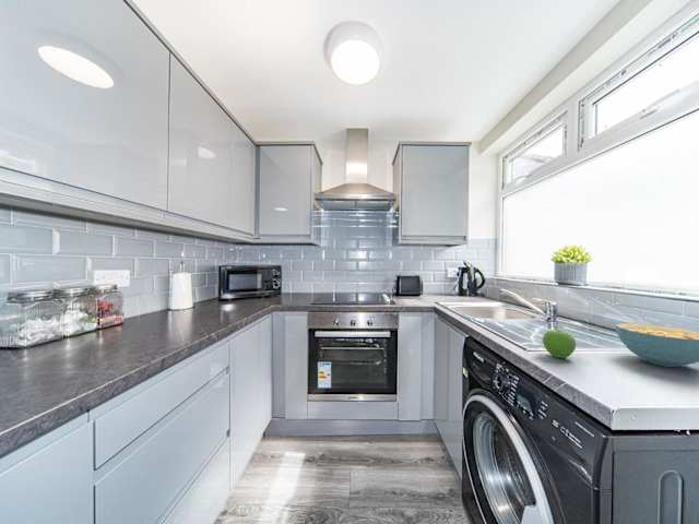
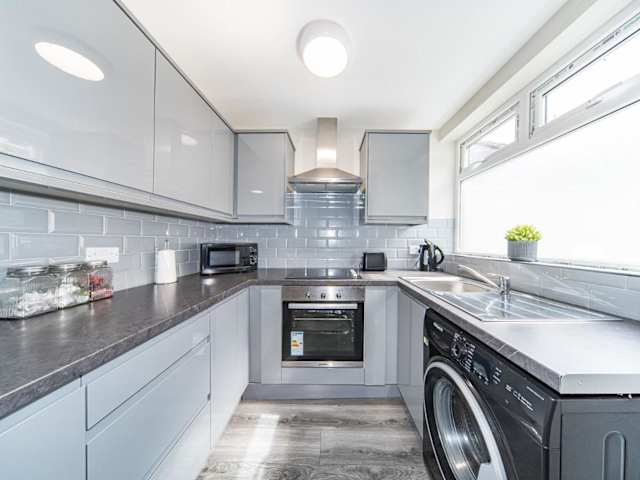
- cereal bowl (661, 346)
- fruit (558, 343)
